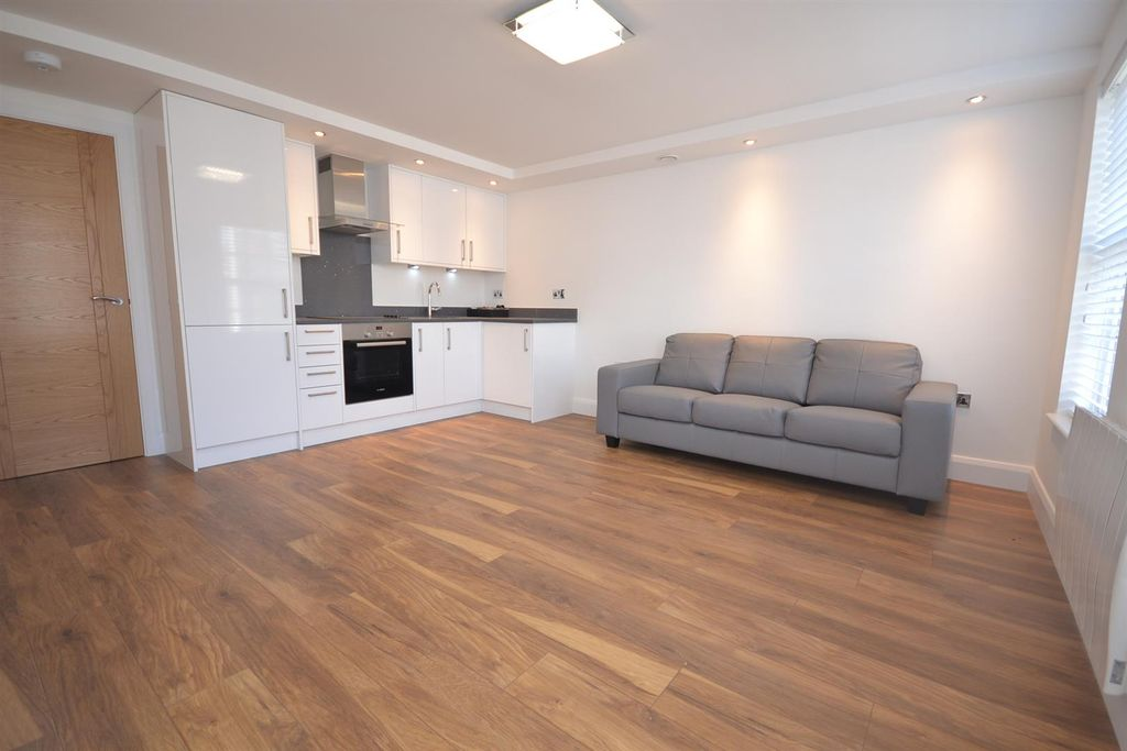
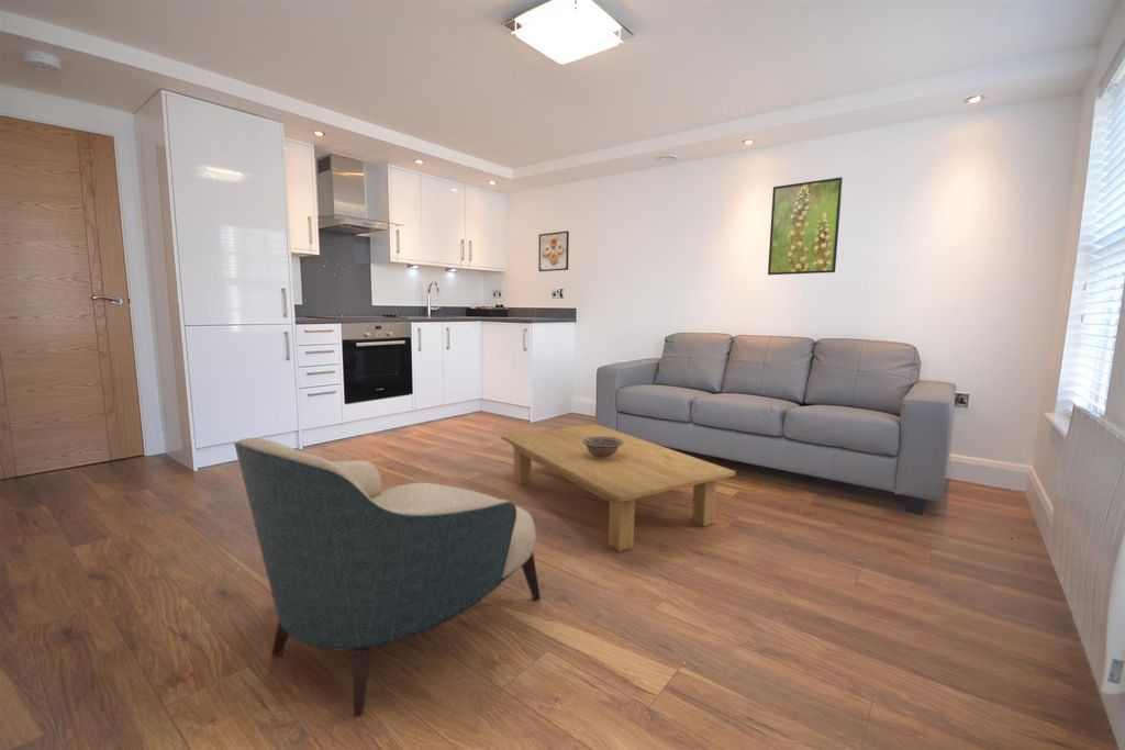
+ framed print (803, 228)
+ armchair (396, 525)
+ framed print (553, 251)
+ coffee table (604, 475)
+ decorative bowl (602, 448)
